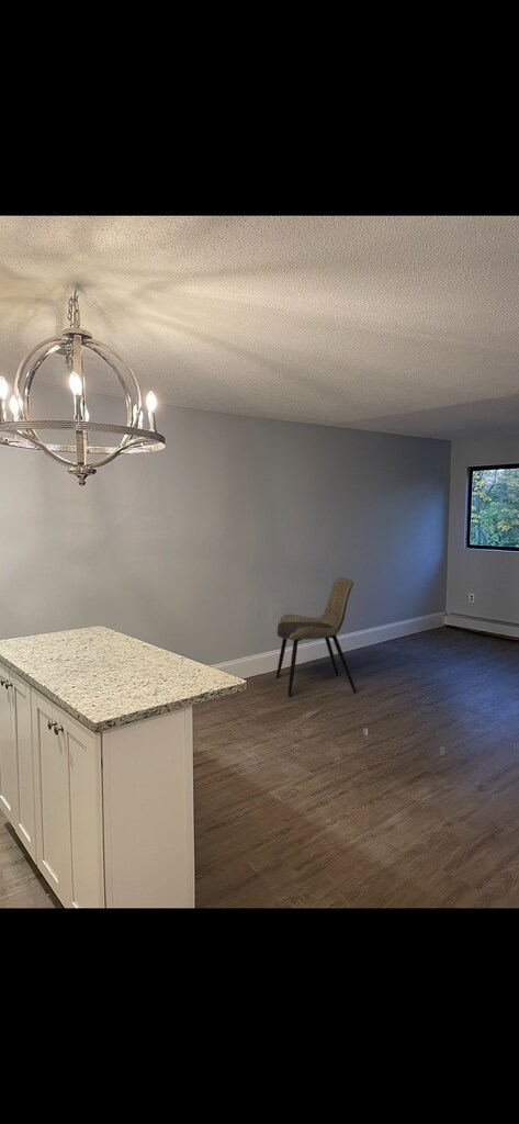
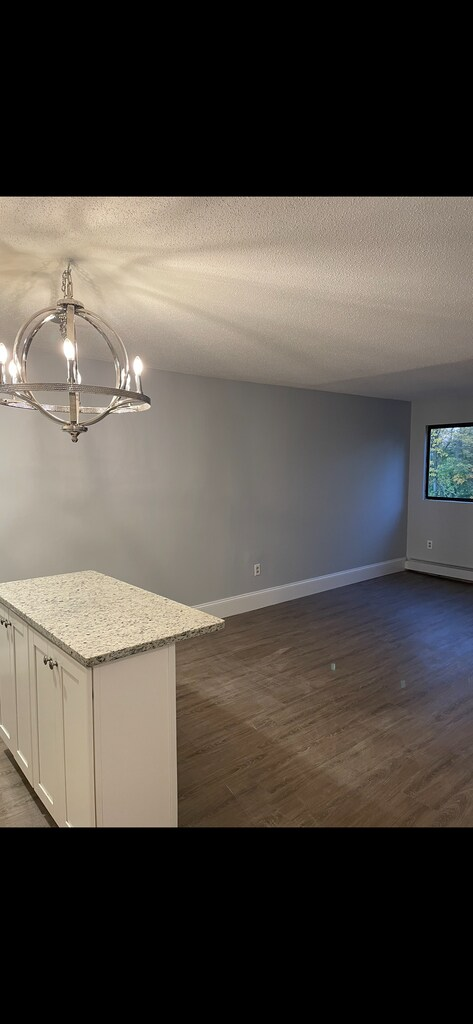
- dining chair (314, 632)
